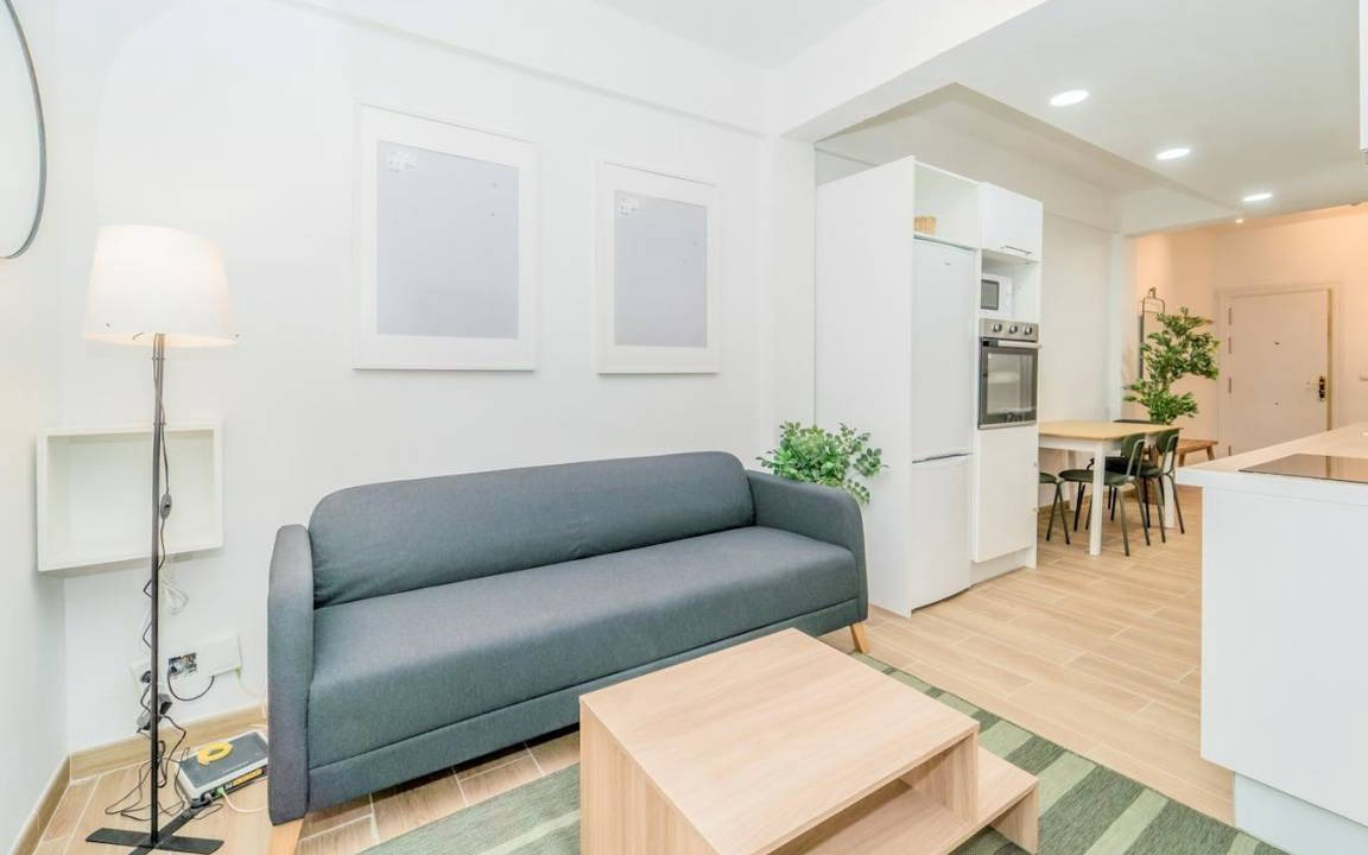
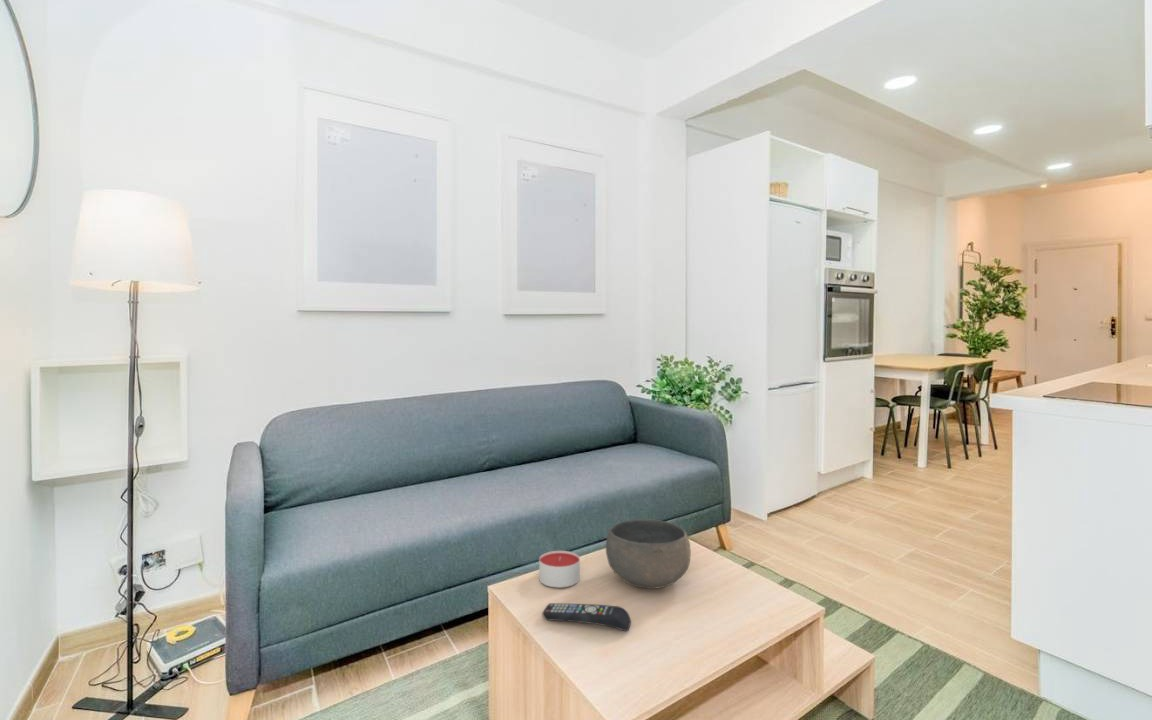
+ candle (559, 567)
+ bowl (647, 555)
+ remote control (586, 614)
